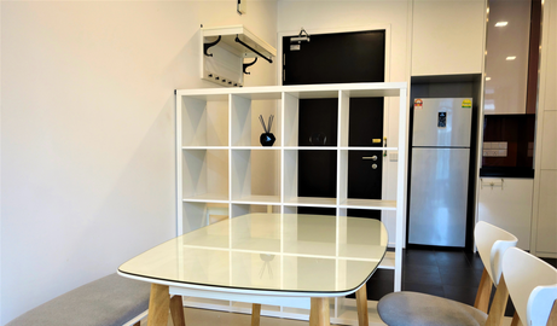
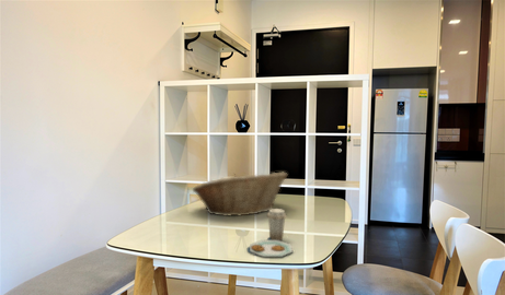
+ fruit basket (241, 189)
+ plate (271, 229)
